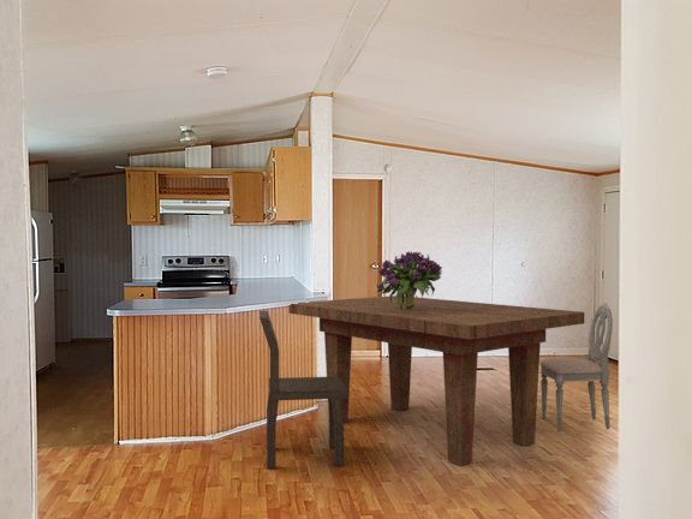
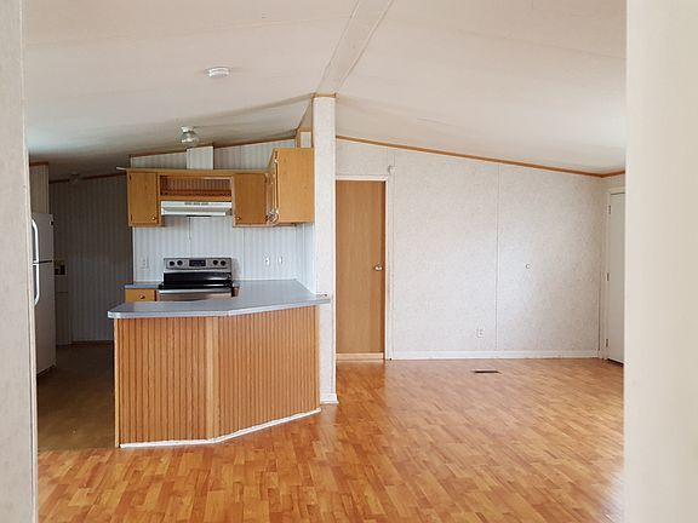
- dining chair (575, 363)
- bouquet (408, 280)
- dining chair (302, 384)
- dining table (410, 369)
